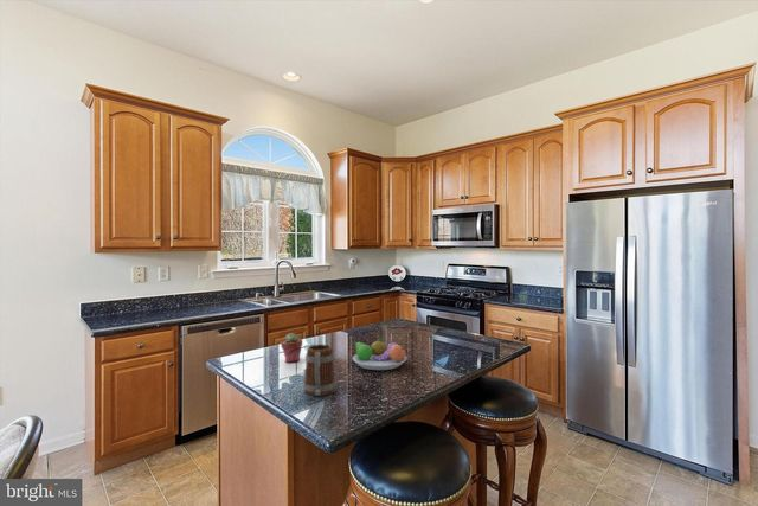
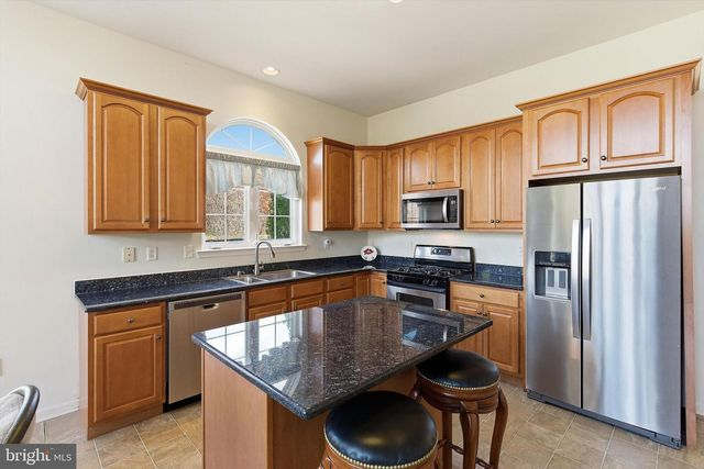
- mug (319, 370)
- potted succulent (291, 346)
- fruit bowl (378, 351)
